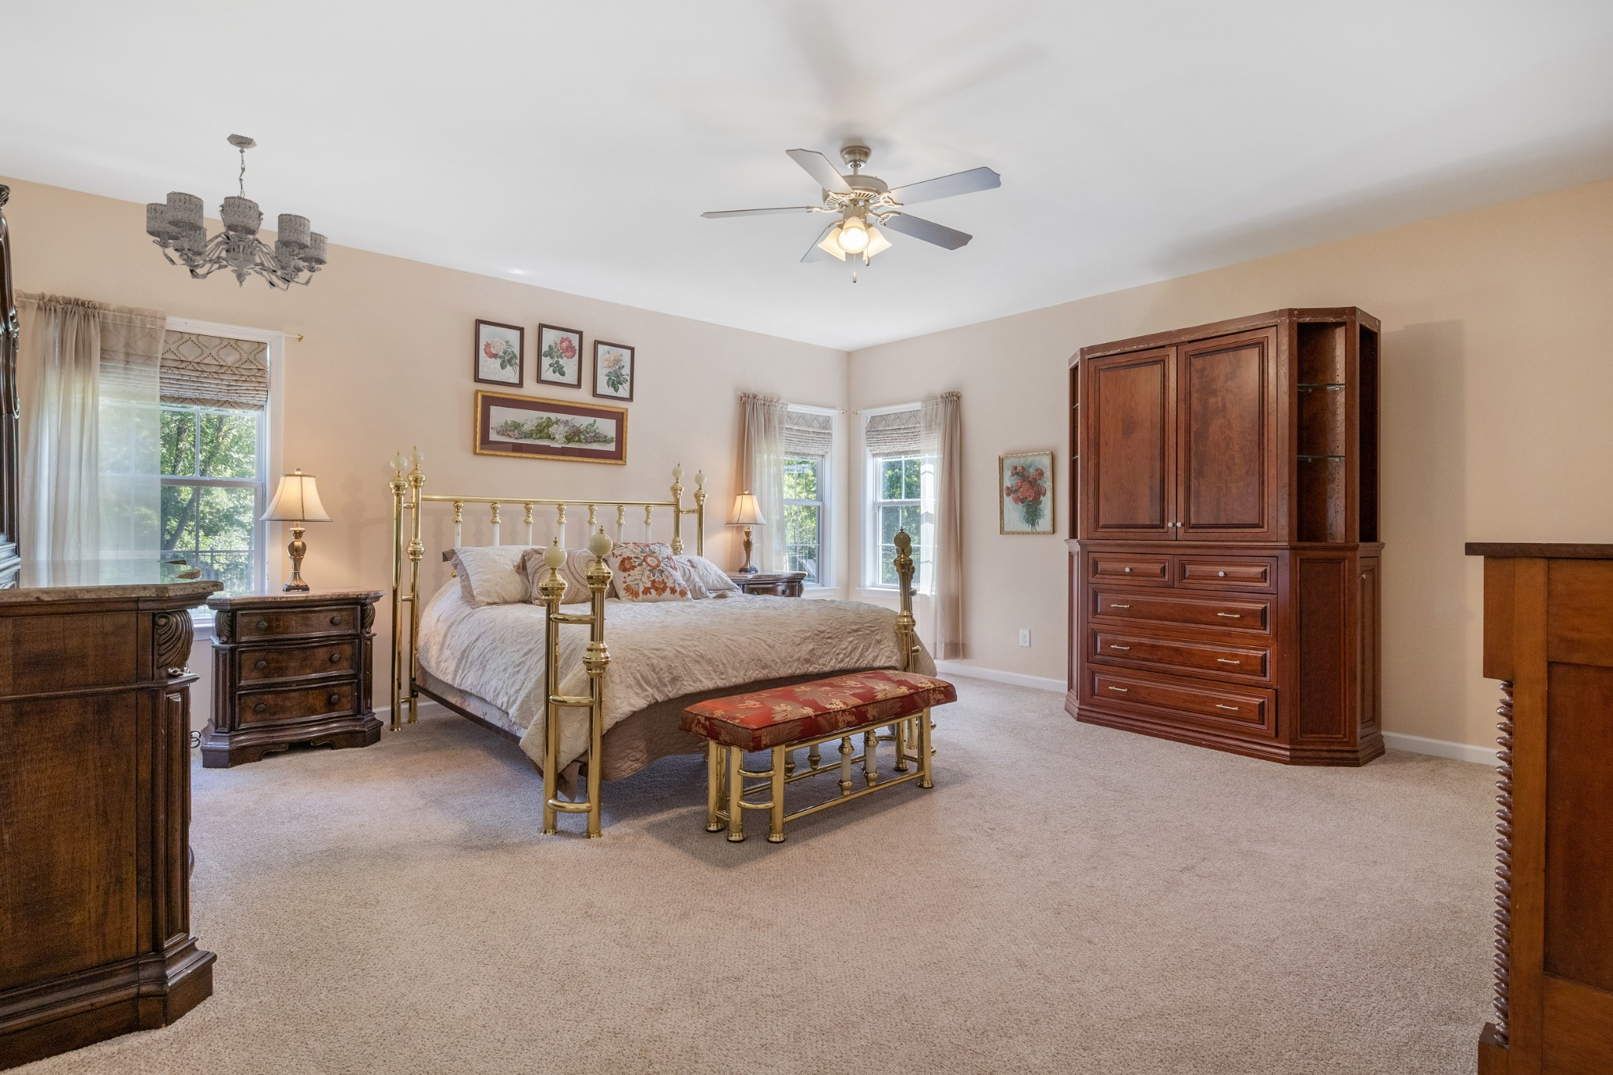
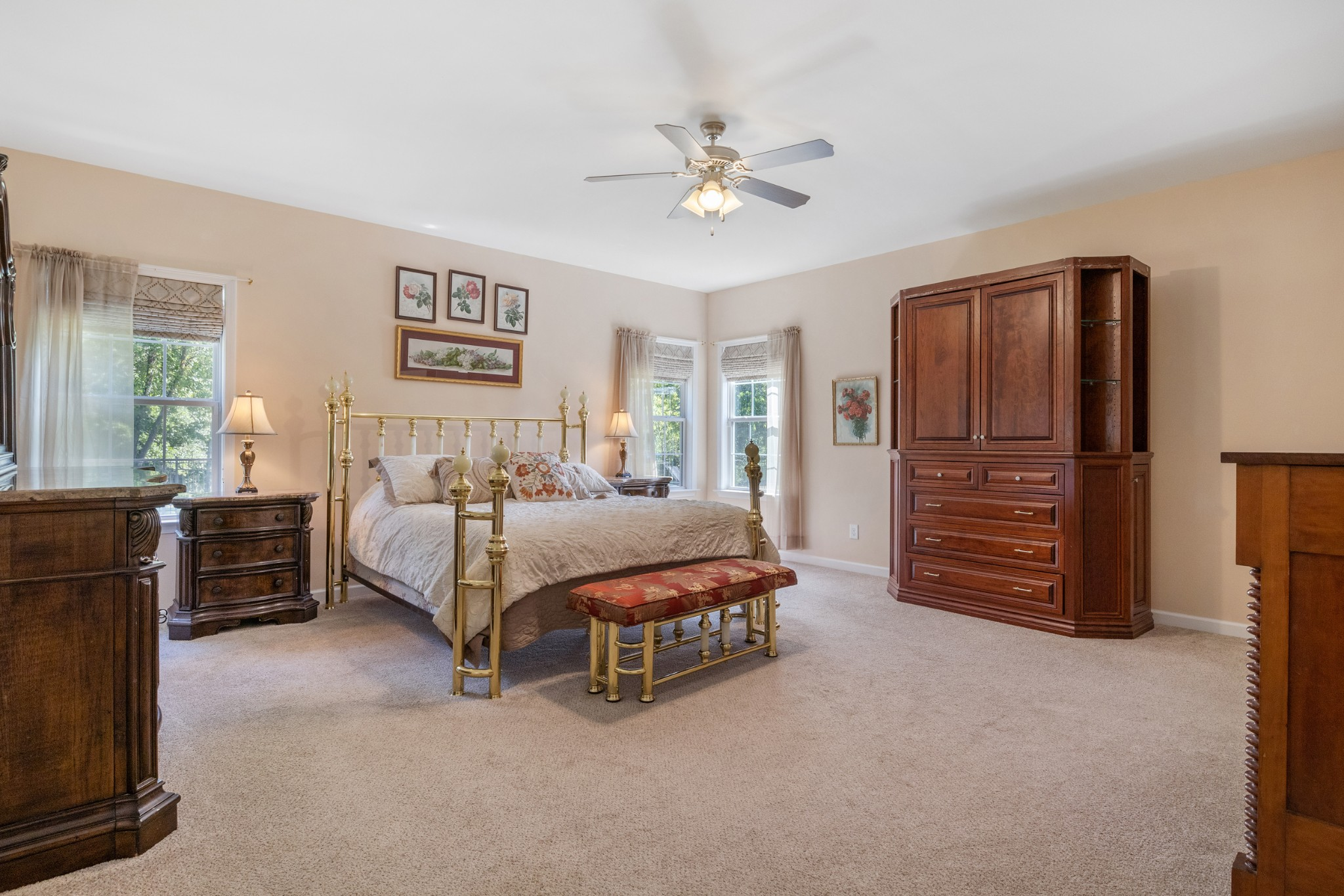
- chandelier (241, 212)
